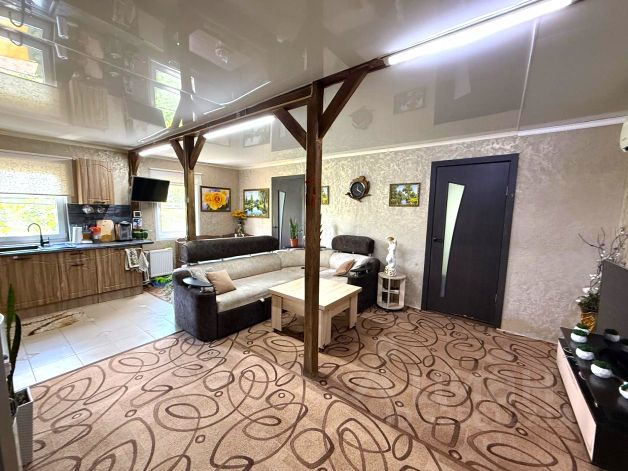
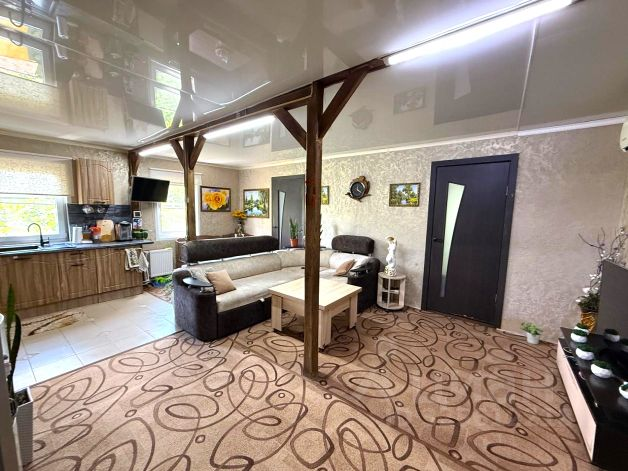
+ potted plant (530, 332)
